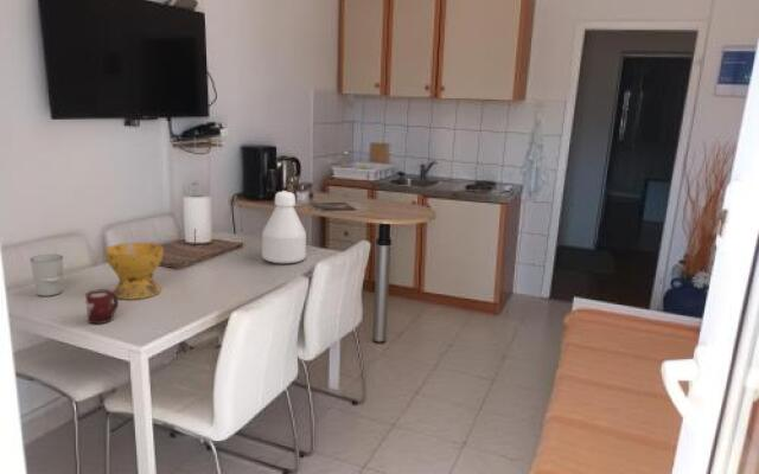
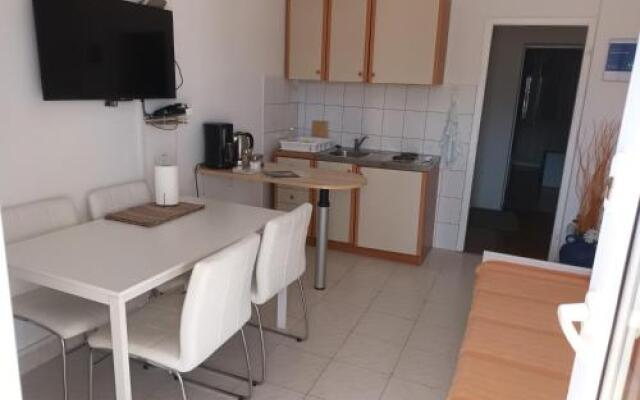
- bowl (135, 270)
- cup (103, 305)
- bottle (283, 225)
- cup (49, 276)
